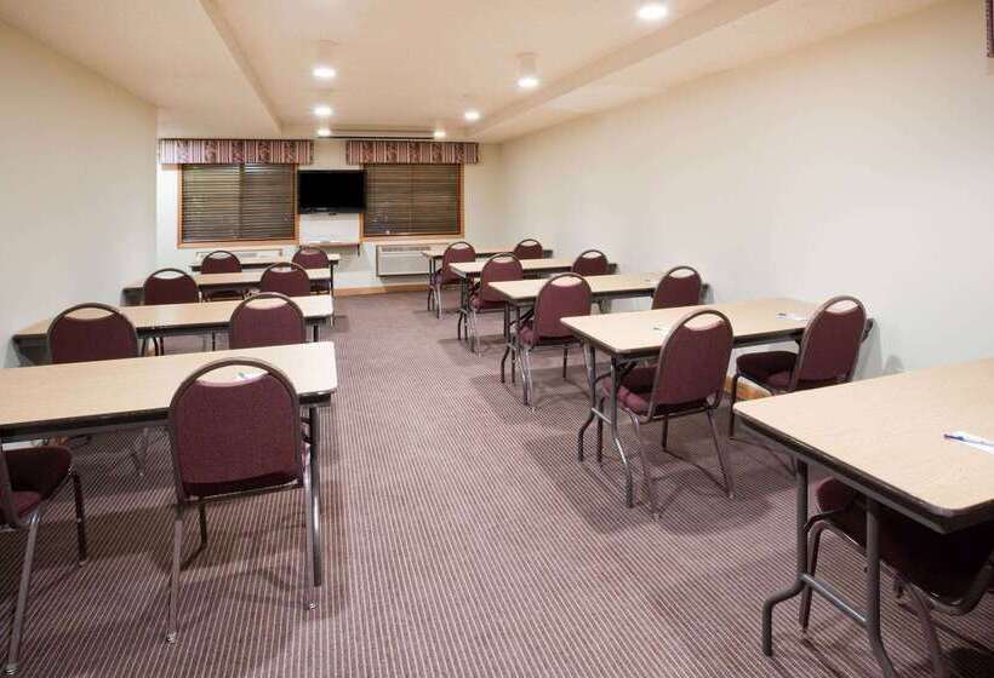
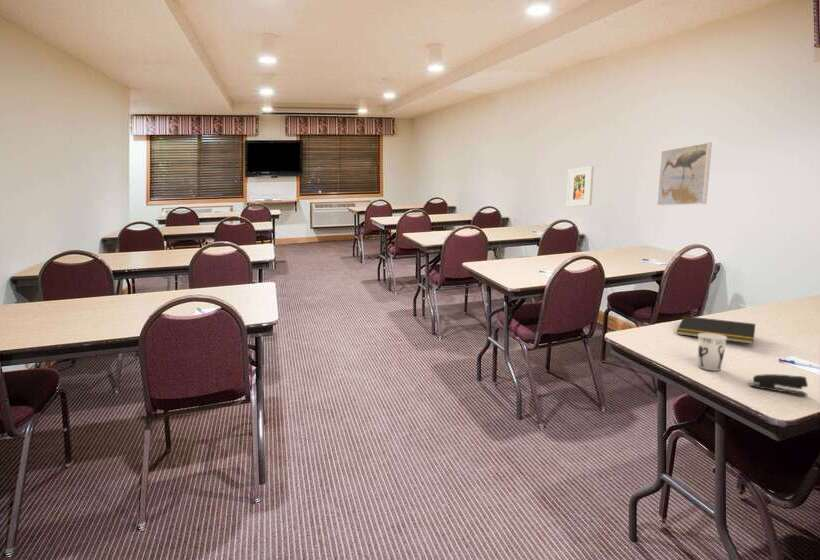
+ cup (711, 351)
+ notepad (716, 329)
+ stapler (778, 381)
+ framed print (579, 187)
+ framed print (682, 176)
